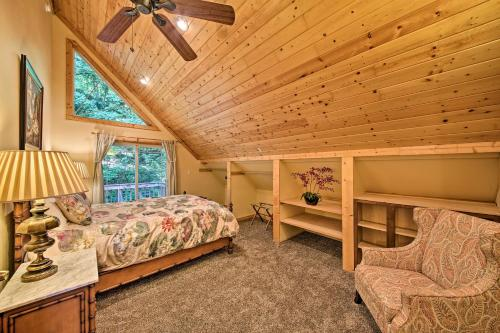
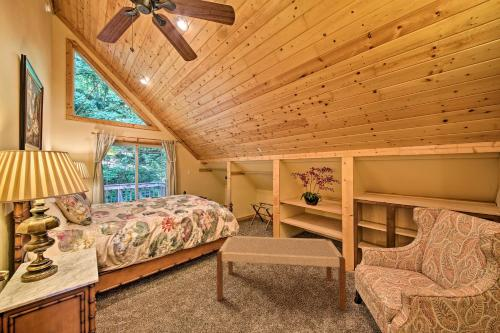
+ bench (278, 263)
